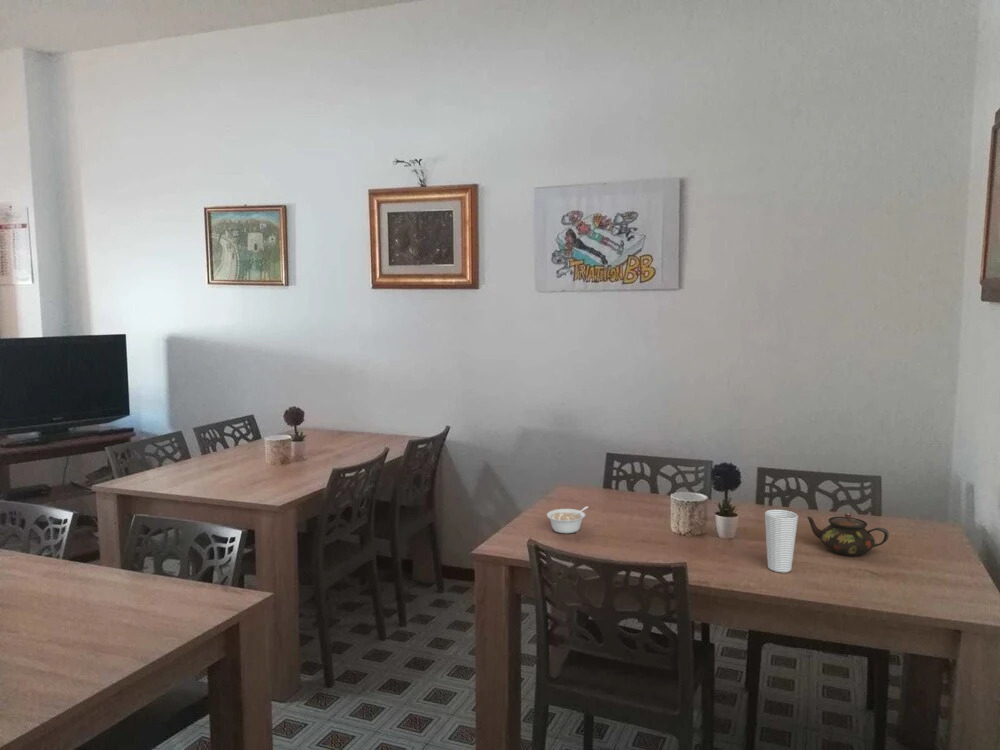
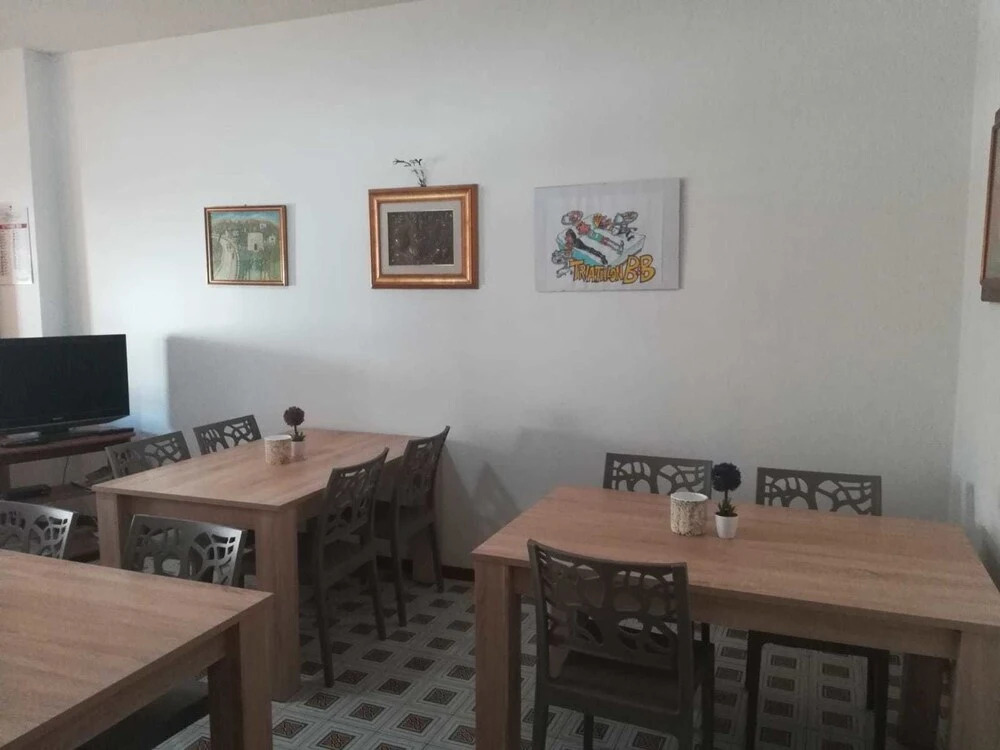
- teapot (846, 532)
- legume (566, 519)
- cup (780, 541)
